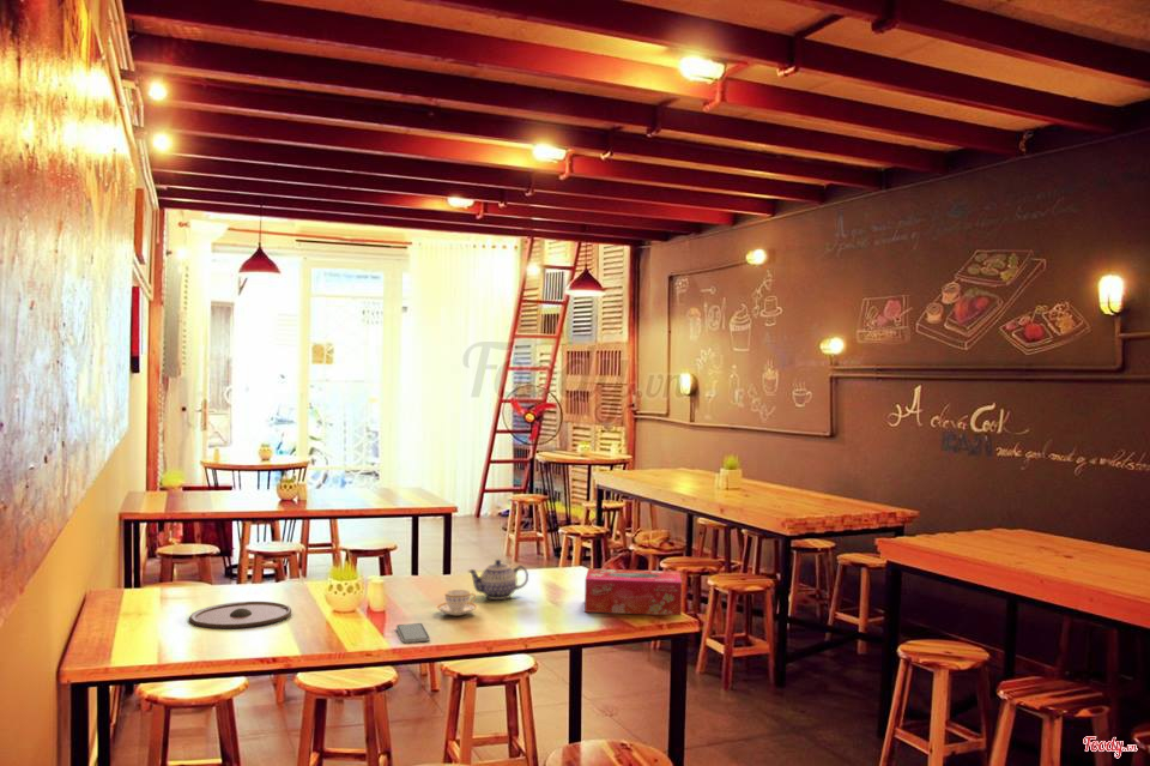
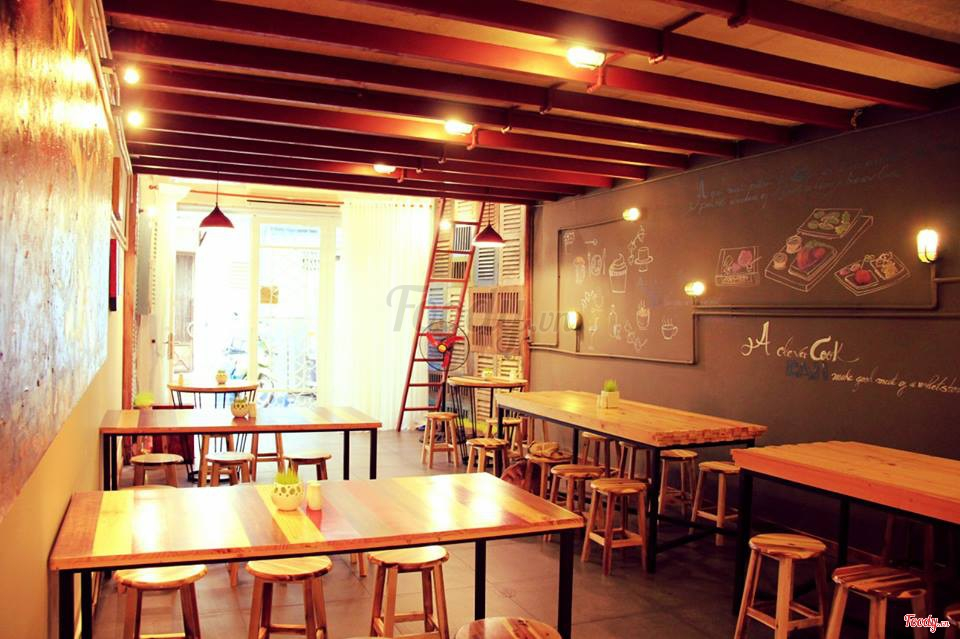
- tissue box (632, 591)
- teacup (456, 603)
- teapot (497, 578)
- plate (241, 611)
- smartphone (412, 632)
